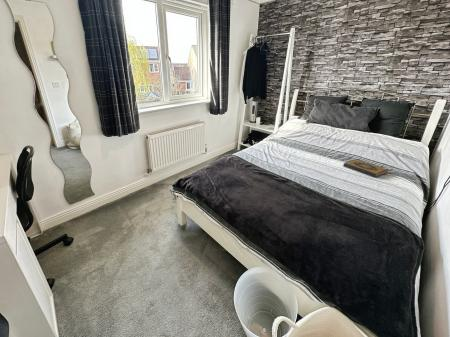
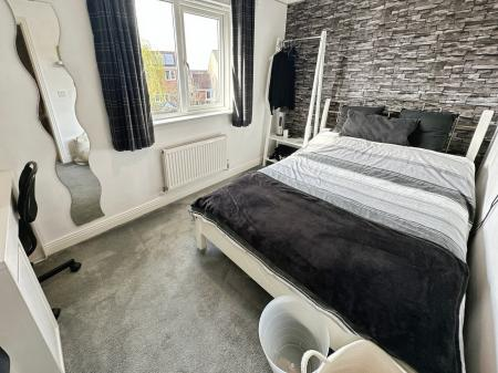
- hardback book (364, 167)
